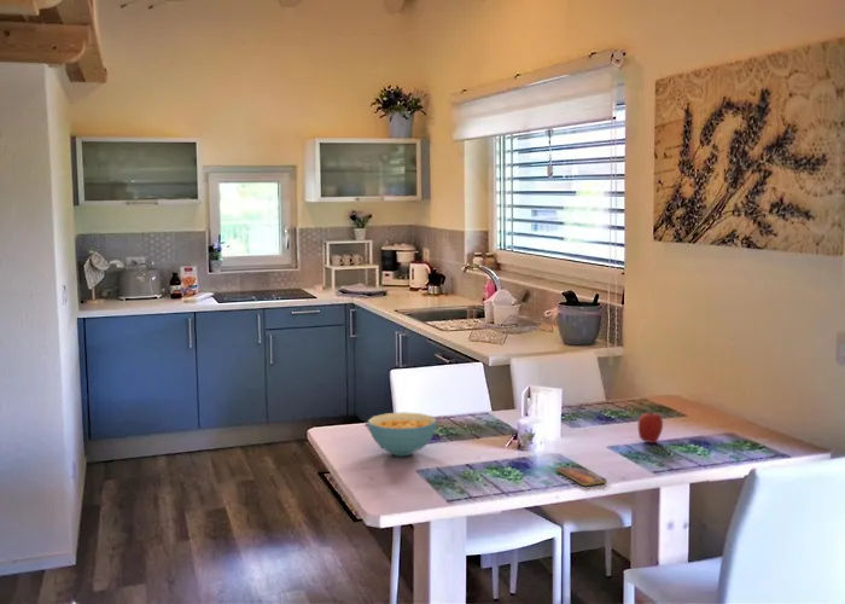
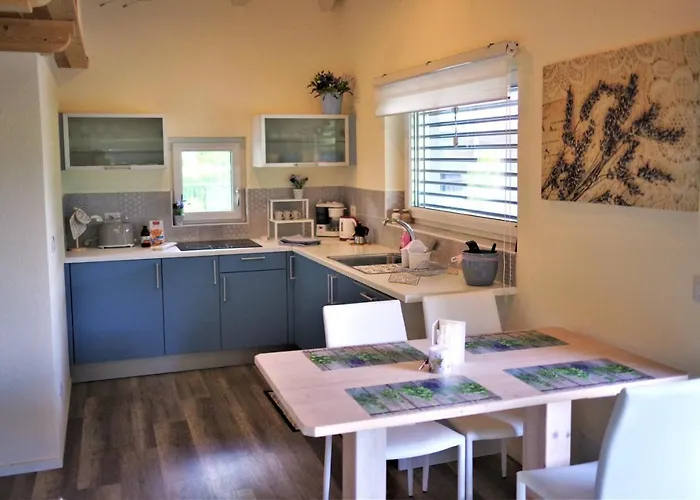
- smartphone (581, 475)
- fruit (649, 425)
- cereal bowl (402, 436)
